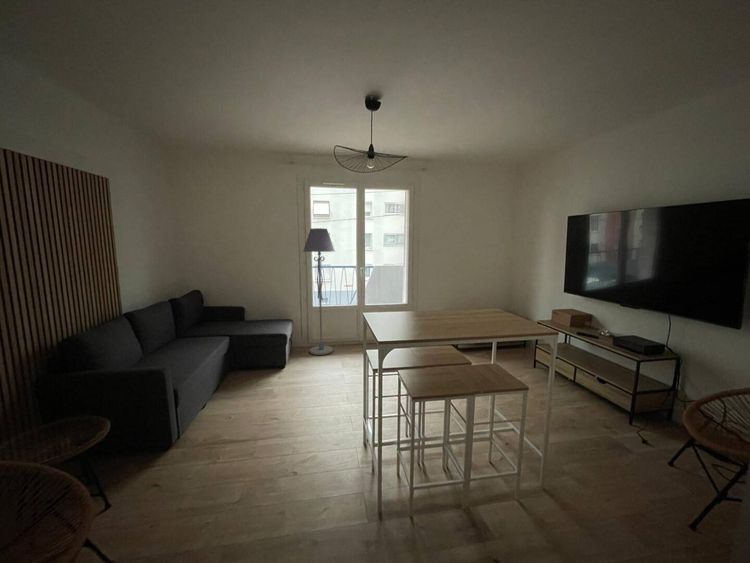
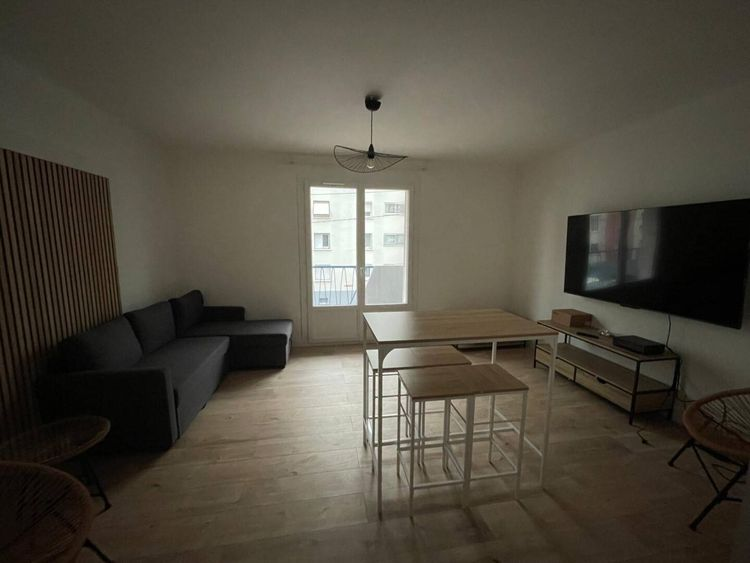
- floor lamp (320, 291)
